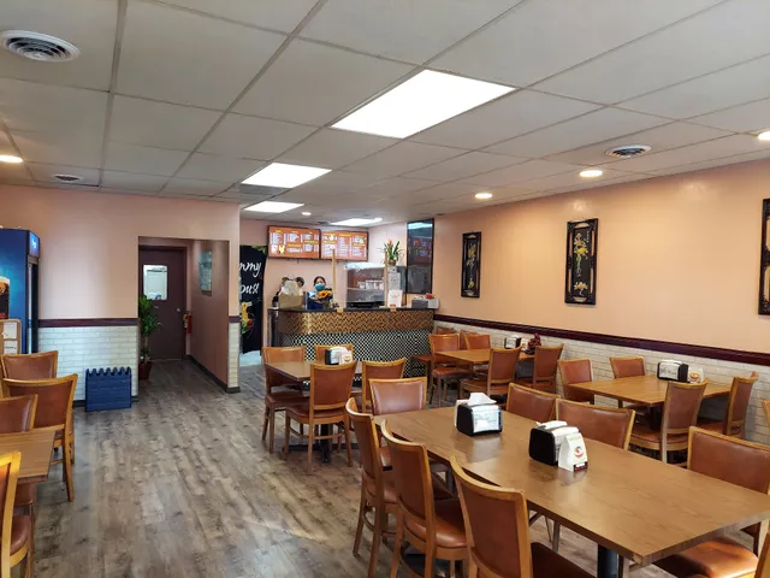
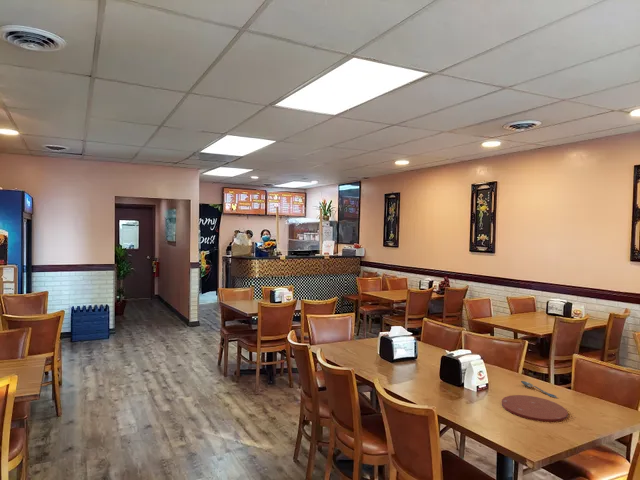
+ plate (533, 407)
+ spoon (538, 388)
